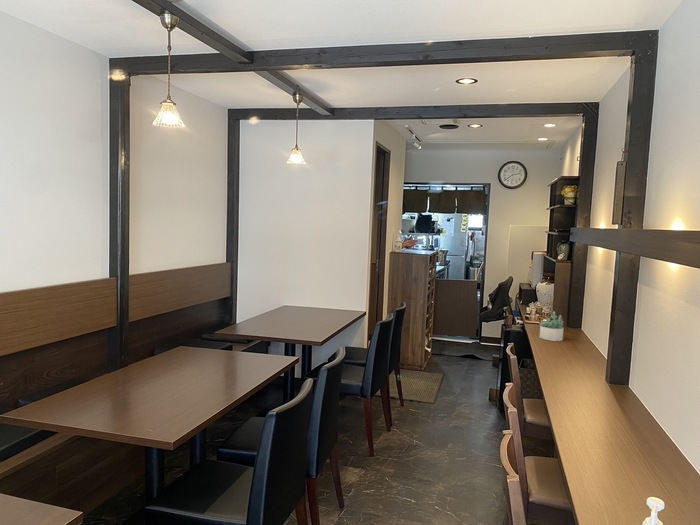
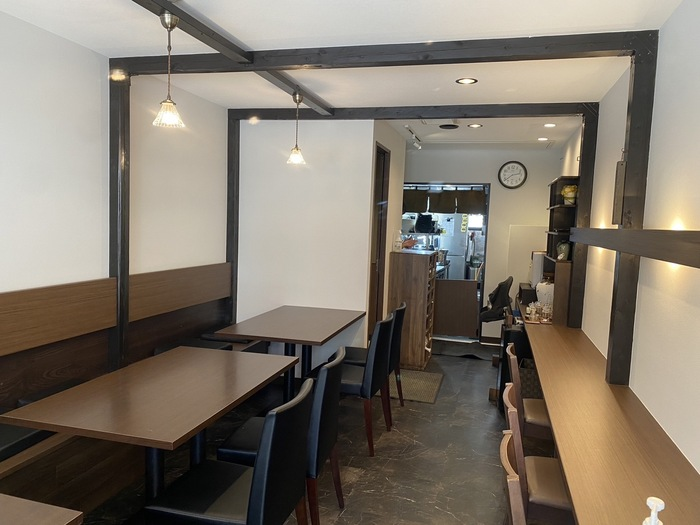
- succulent plant (551, 324)
